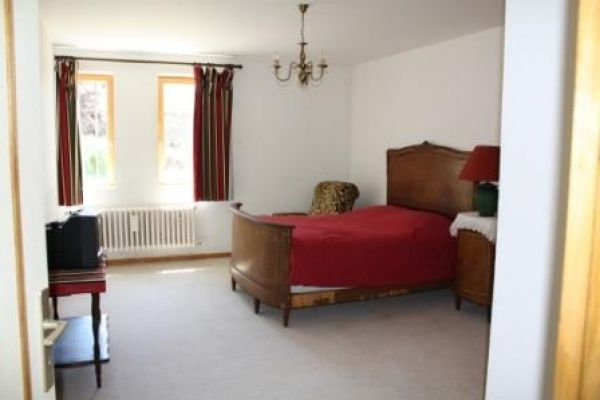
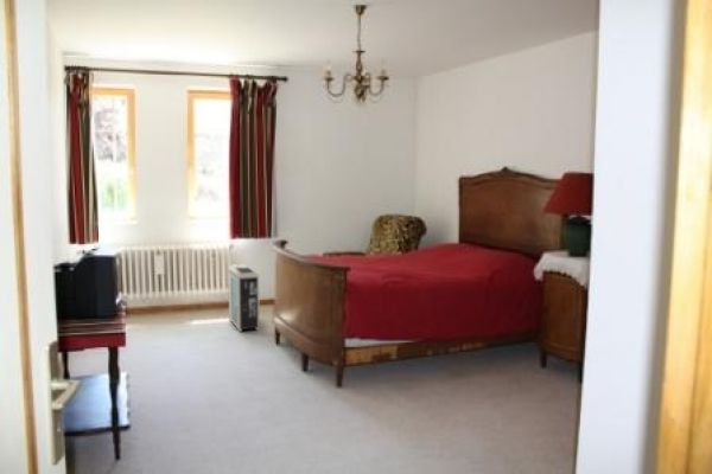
+ air purifier (243, 296)
